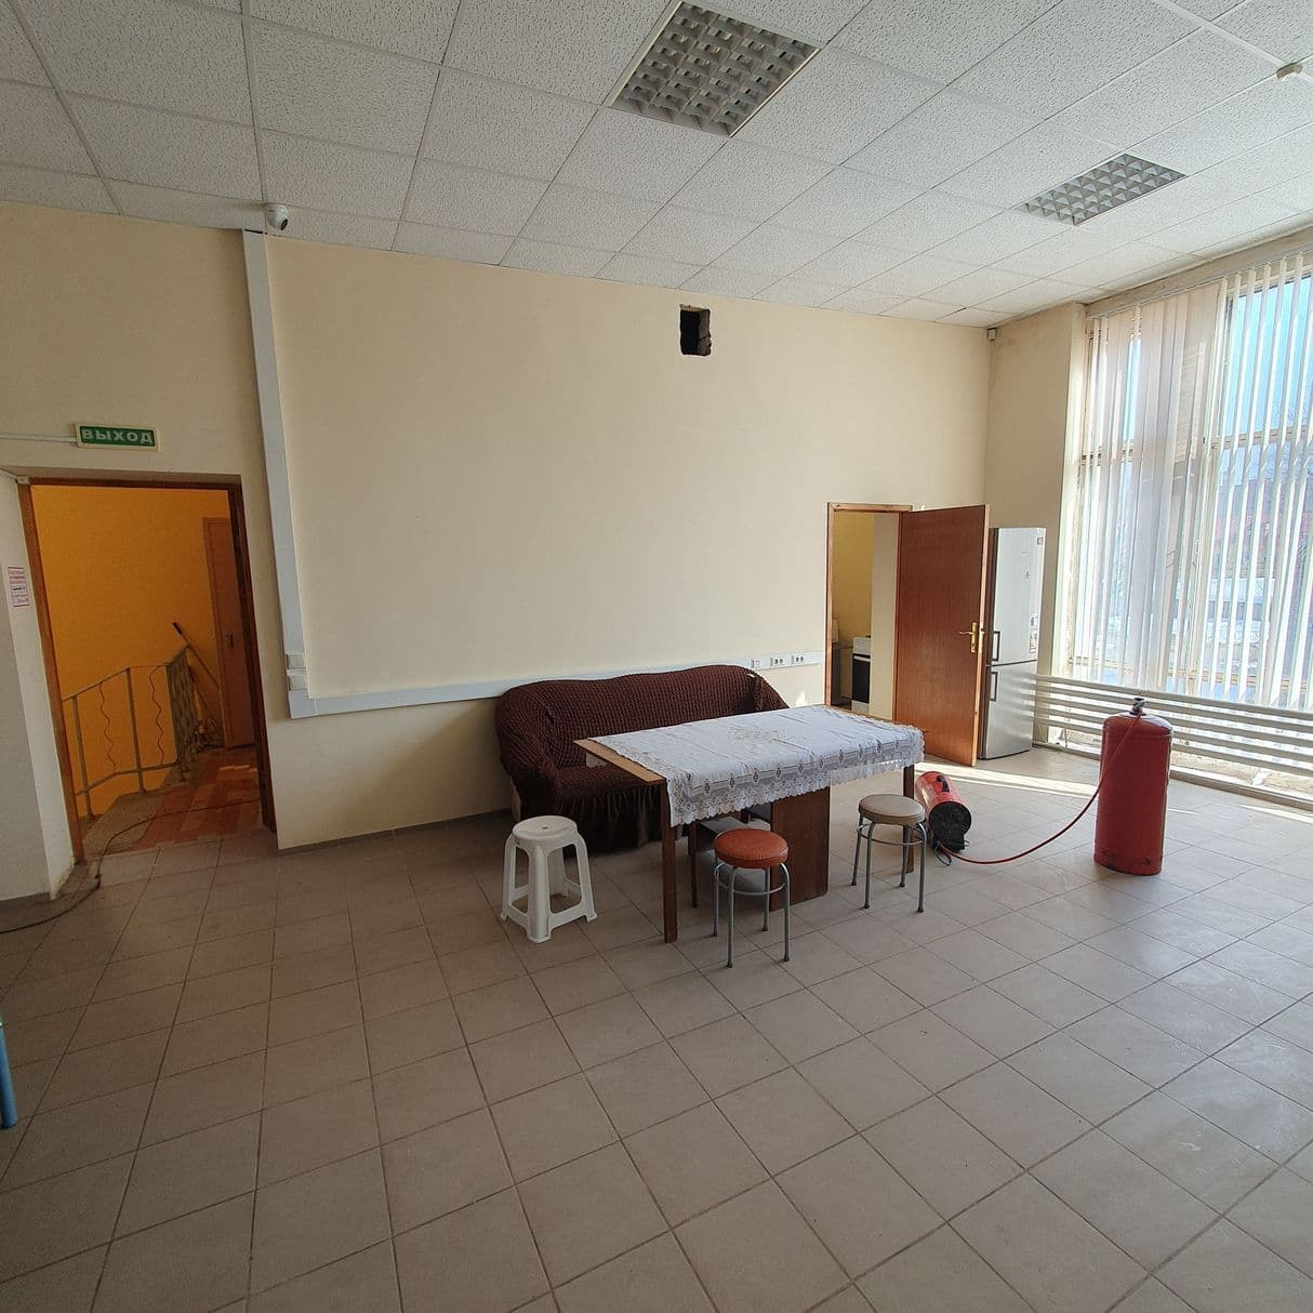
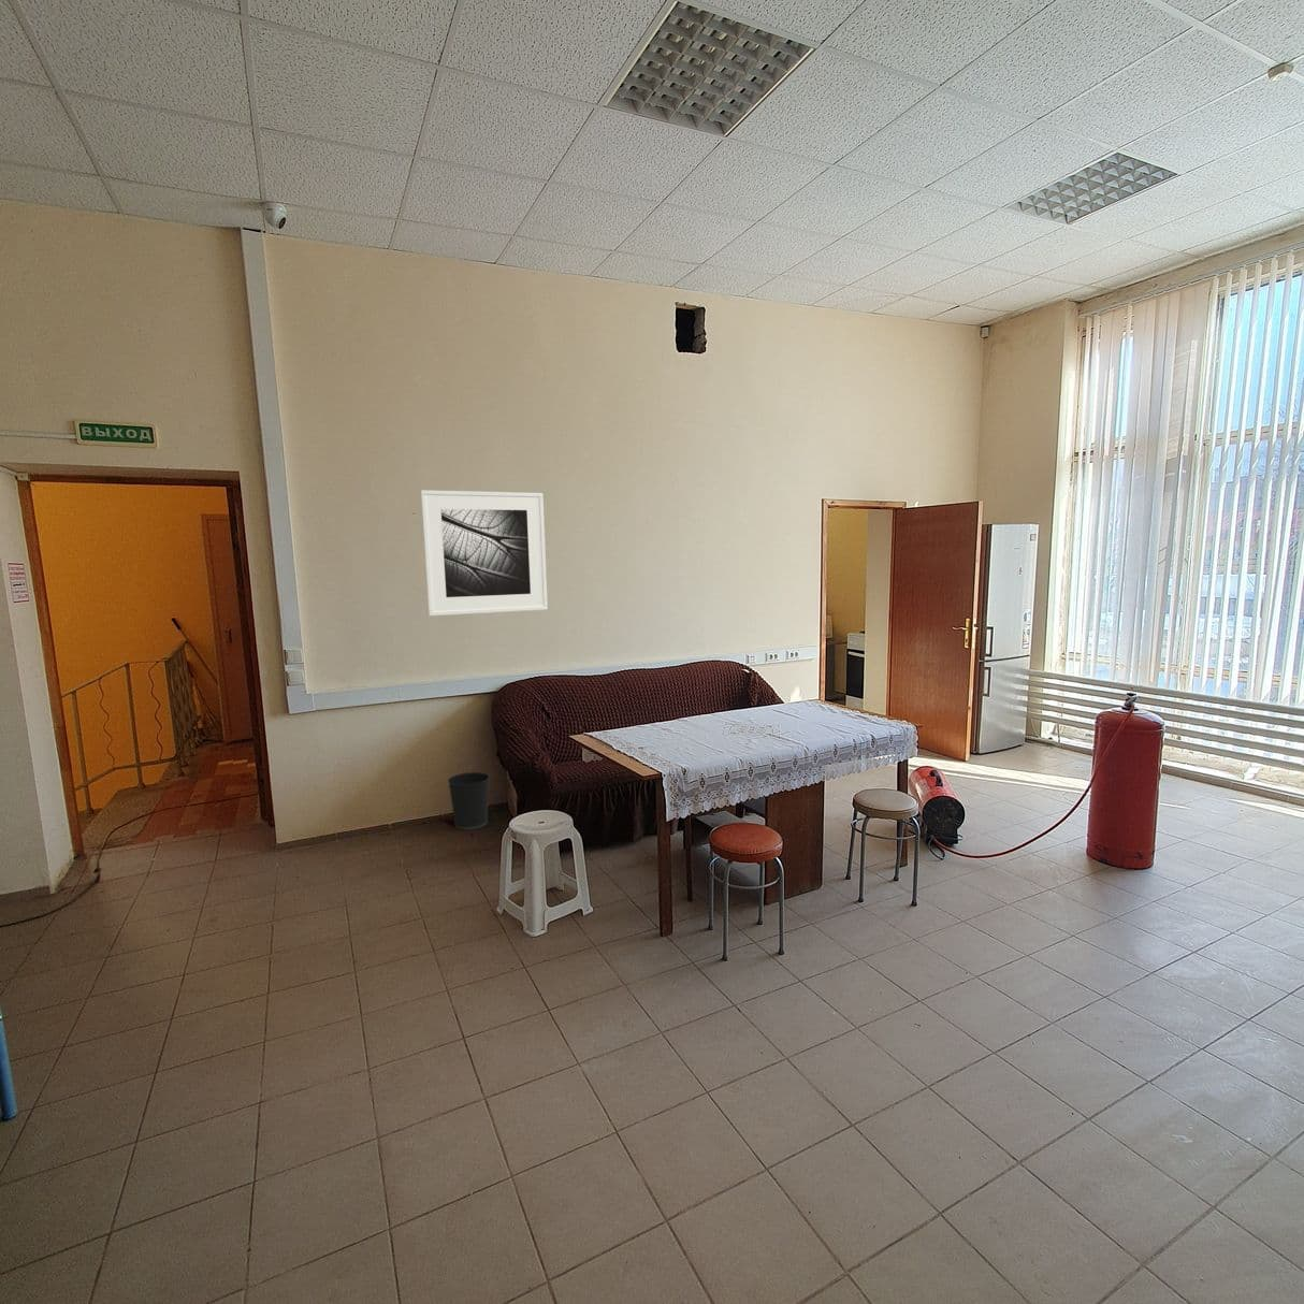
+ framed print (486, 552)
+ wastebasket (469, 800)
